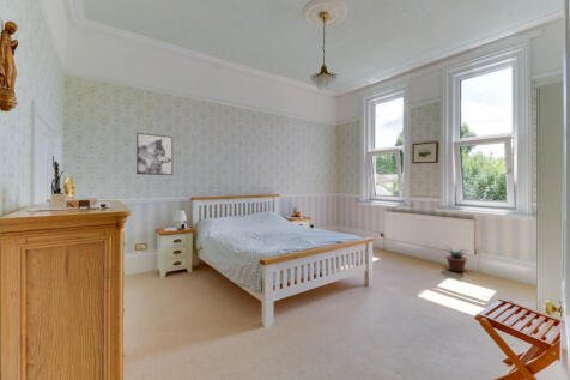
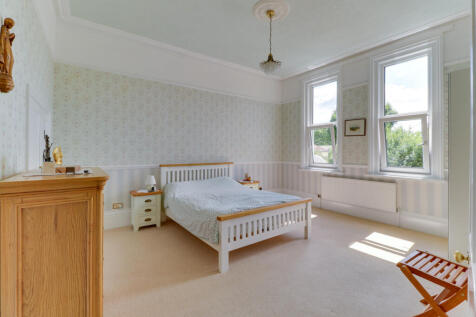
- wall art (154, 155)
- potted plant (456, 258)
